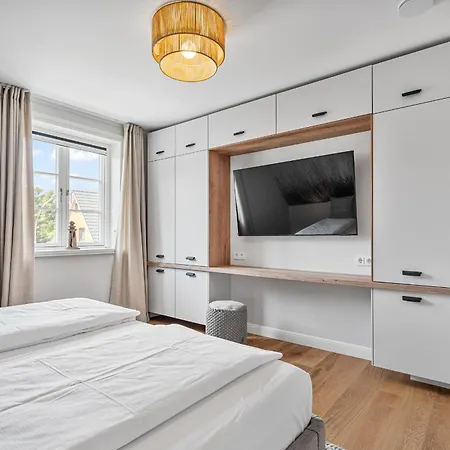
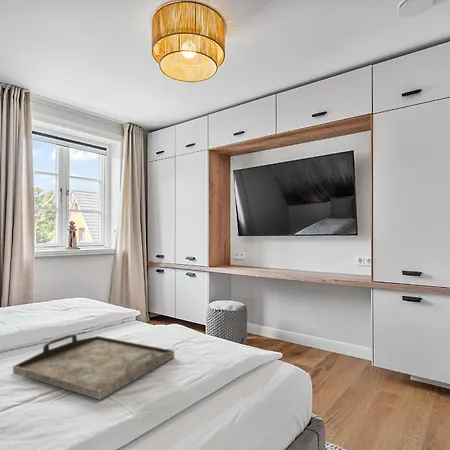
+ serving tray (98, 355)
